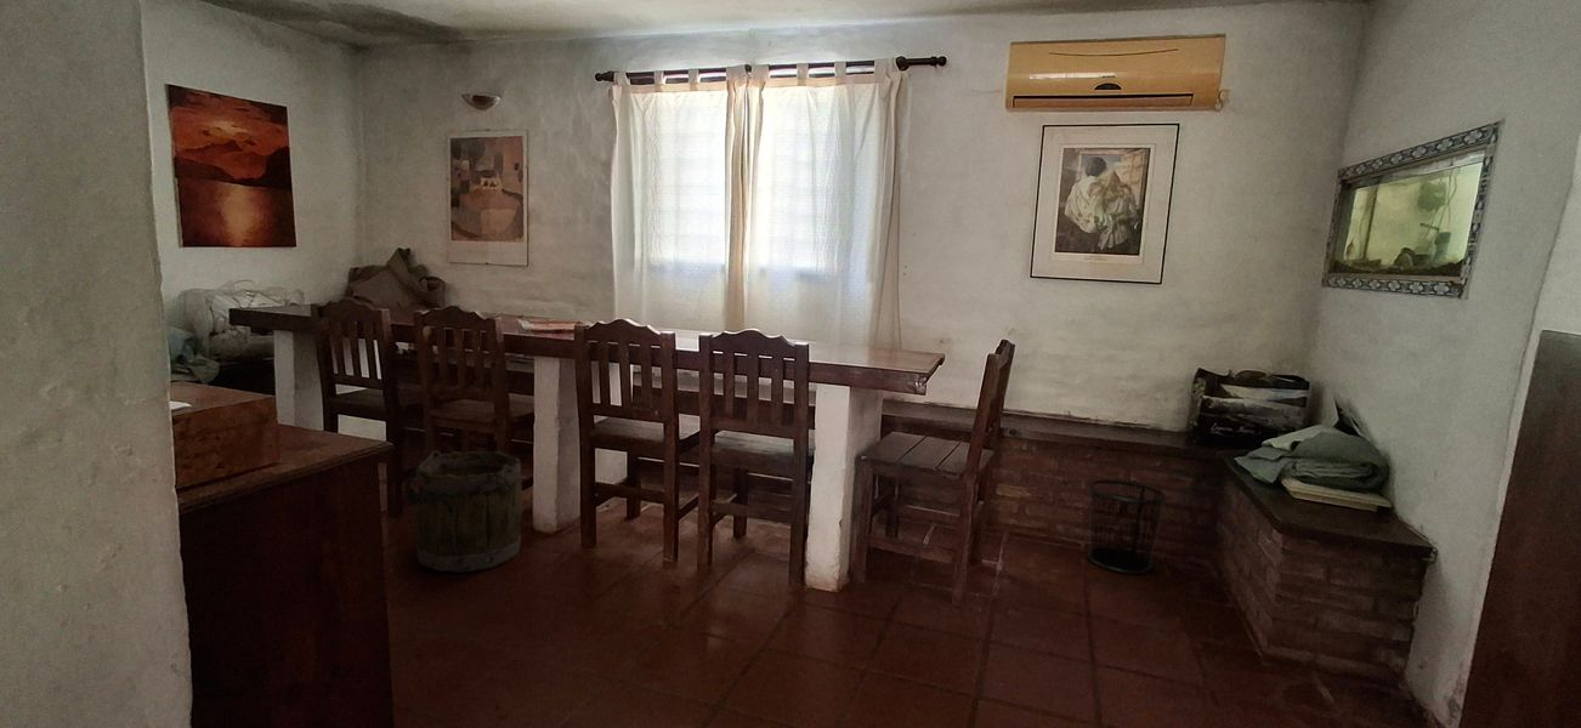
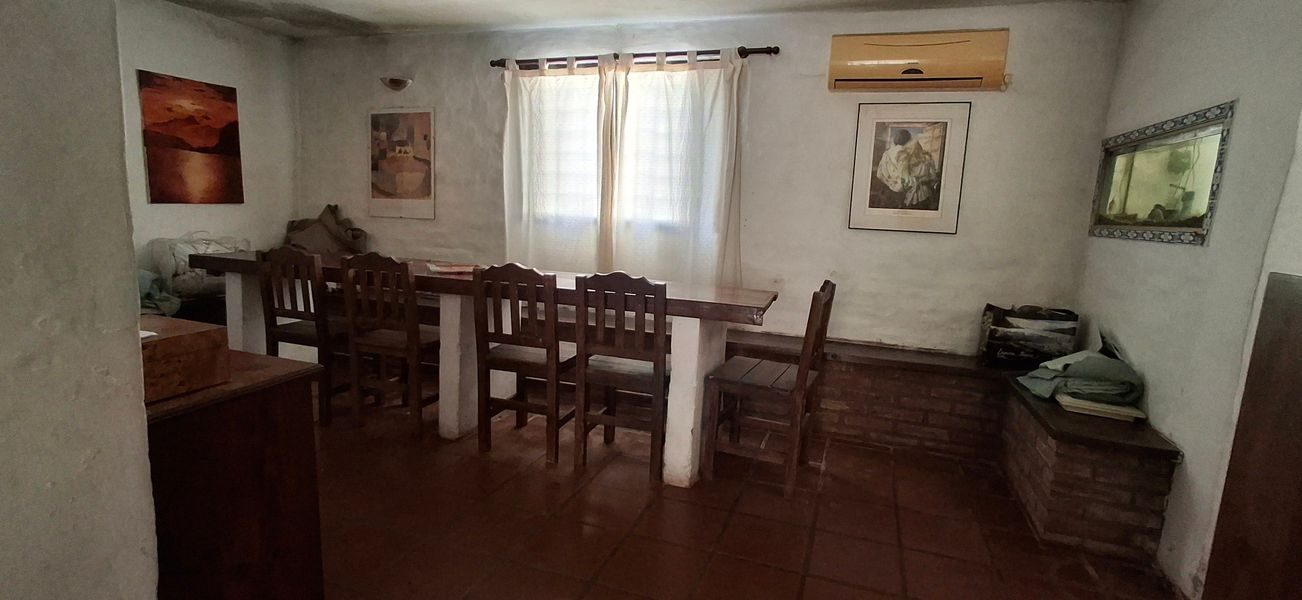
- waste bin (1123, 525)
- bucket (466, 508)
